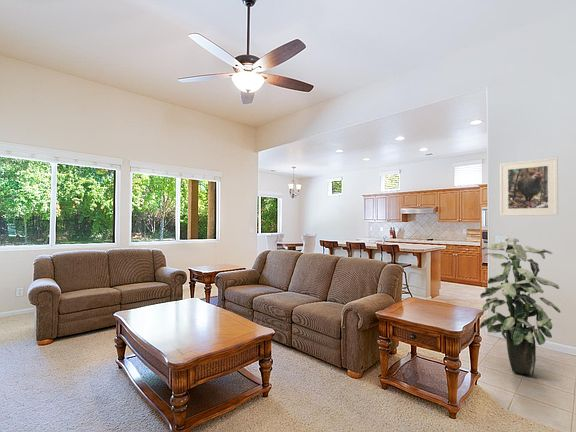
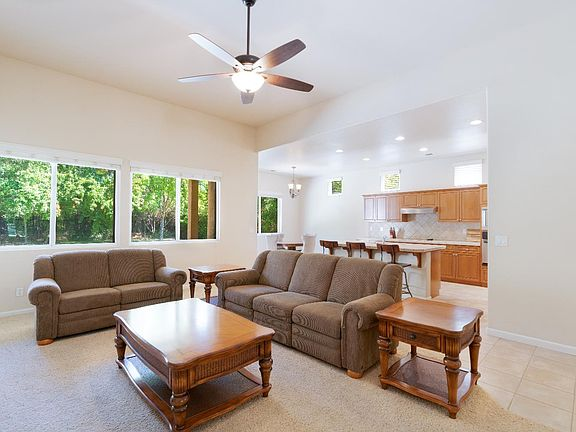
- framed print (527, 188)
- indoor plant (515, 303)
